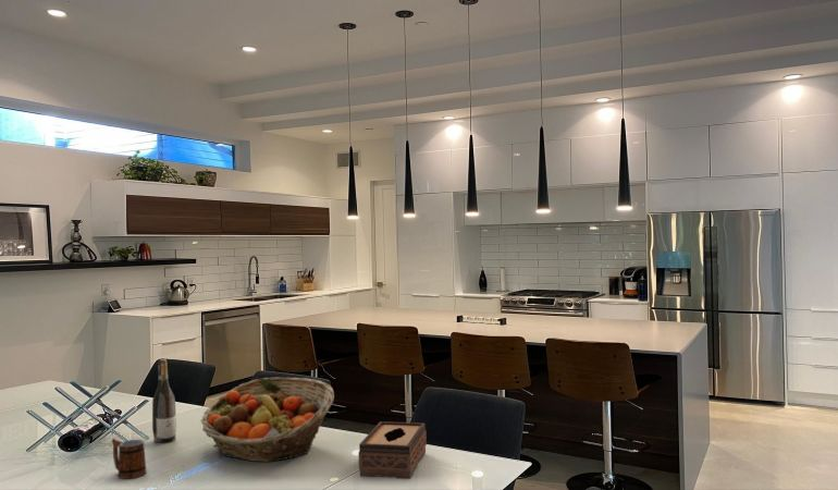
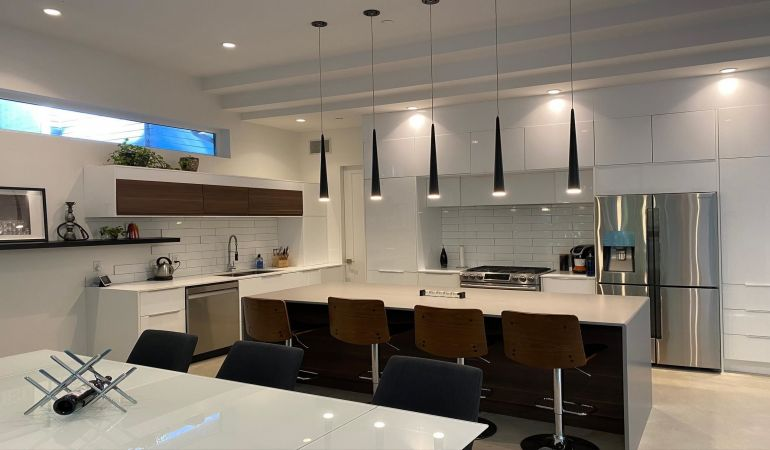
- mug (127, 456)
- fruit basket (268, 417)
- tissue box (394, 448)
- wine bottle (163, 400)
